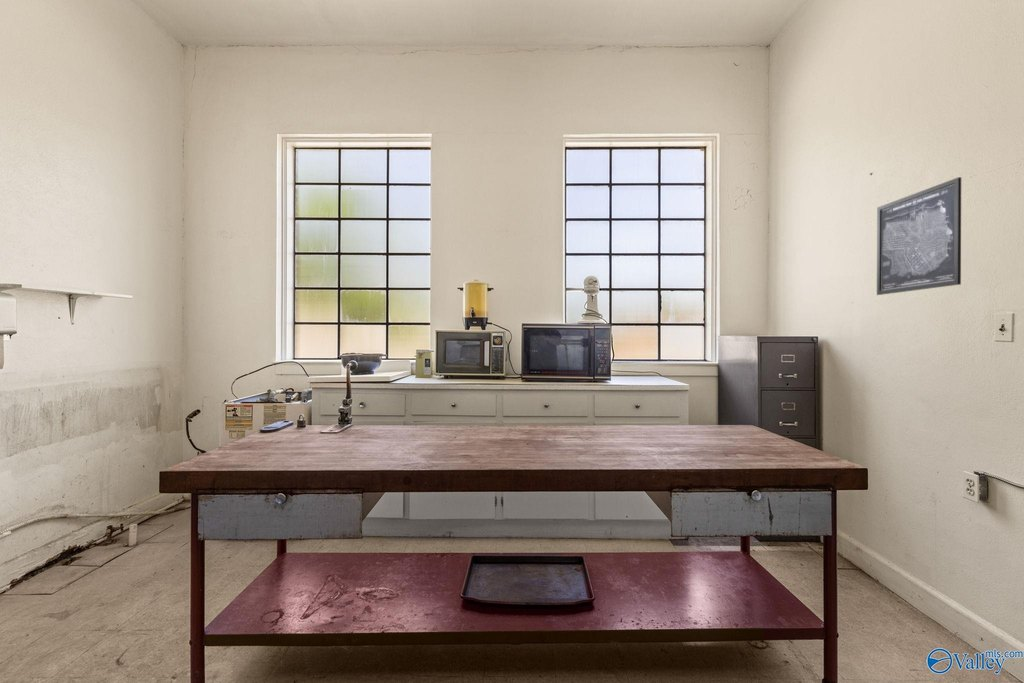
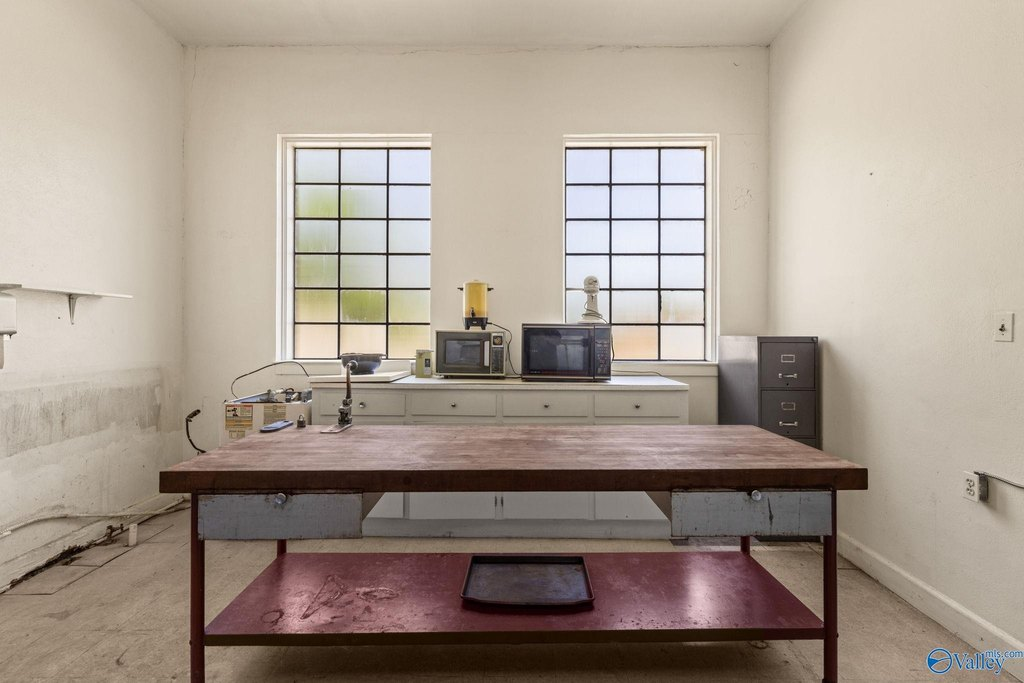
- wall art (914, 242)
